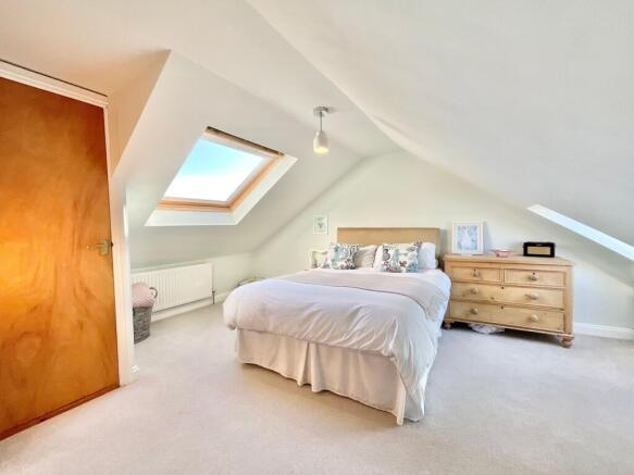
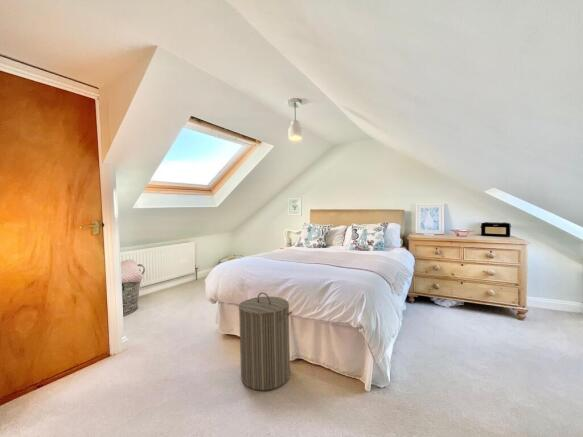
+ laundry hamper (264, 333)
